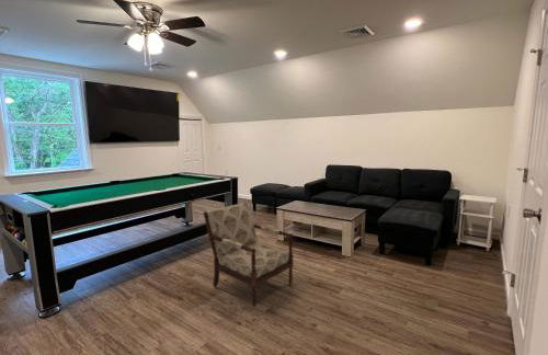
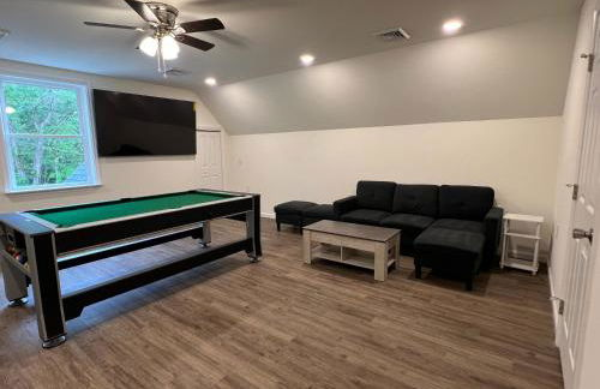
- armchair (248, 247)
